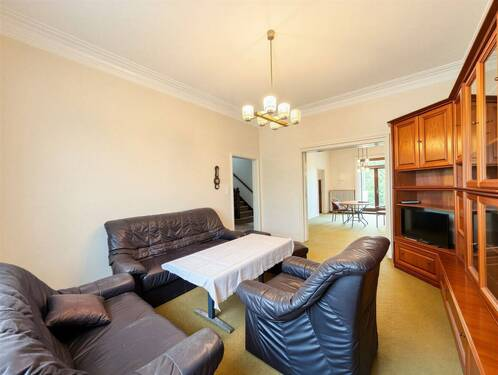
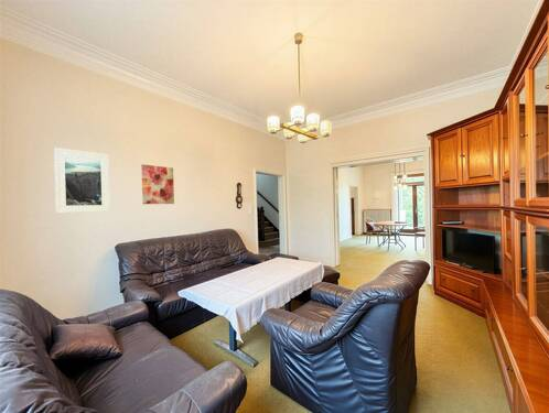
+ wall art (158, 185)
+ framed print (84, 182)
